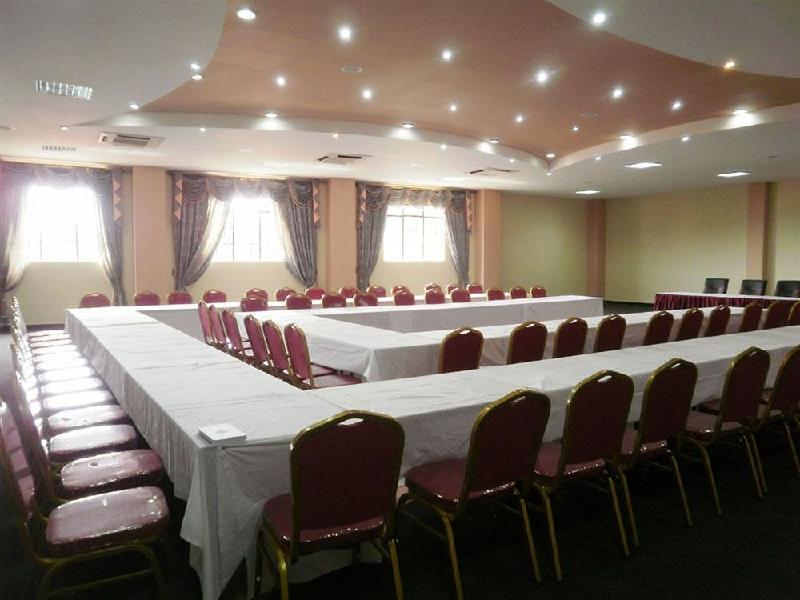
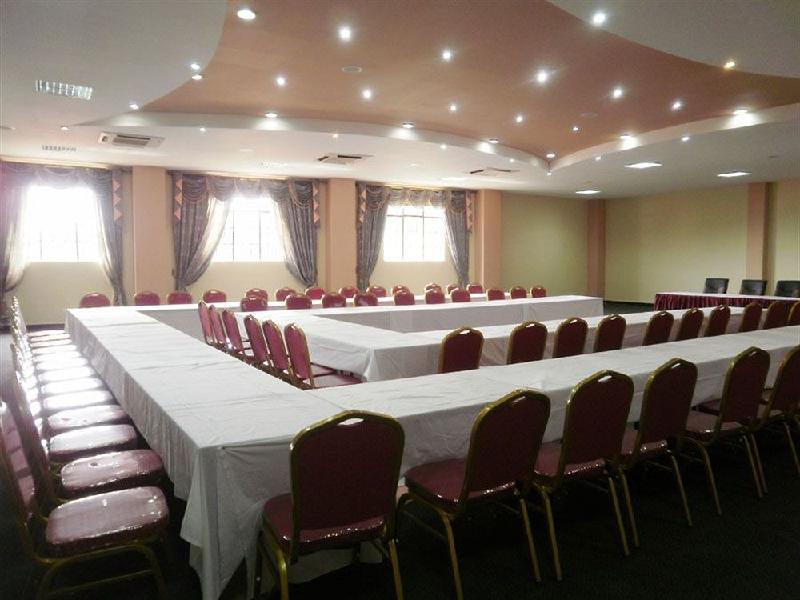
- notepad (221, 433)
